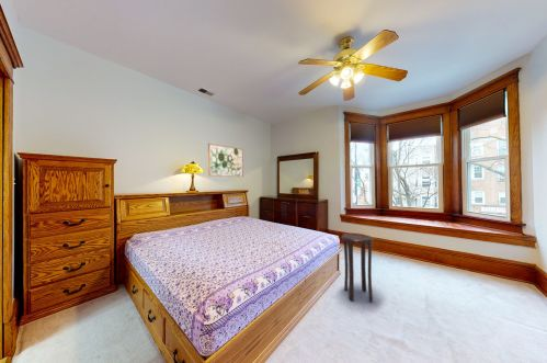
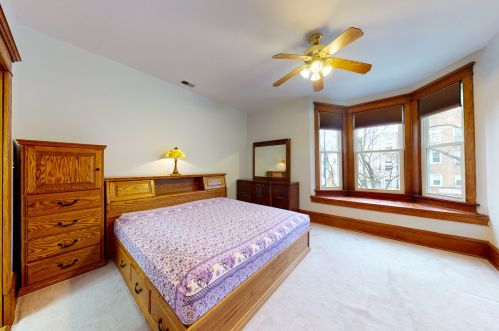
- wall art (227, 161)
- stool (361, 265)
